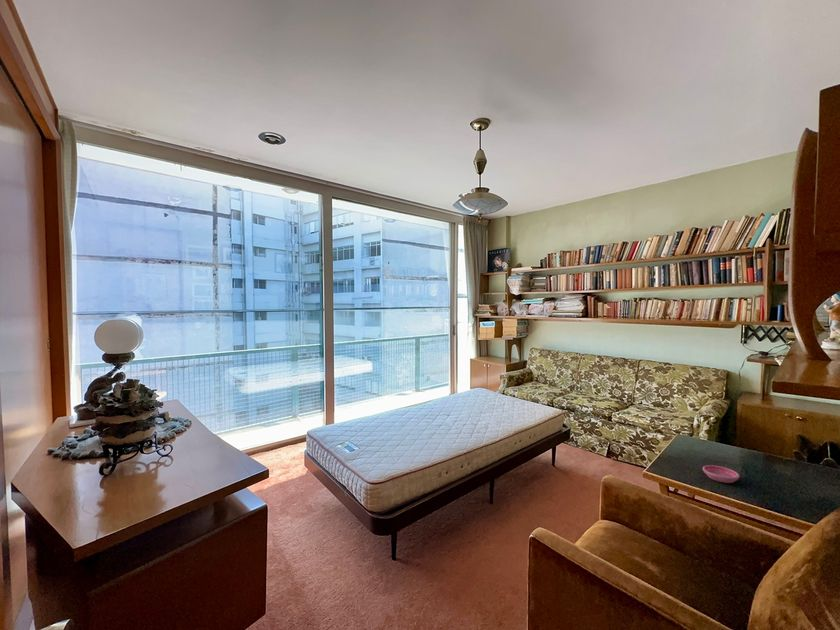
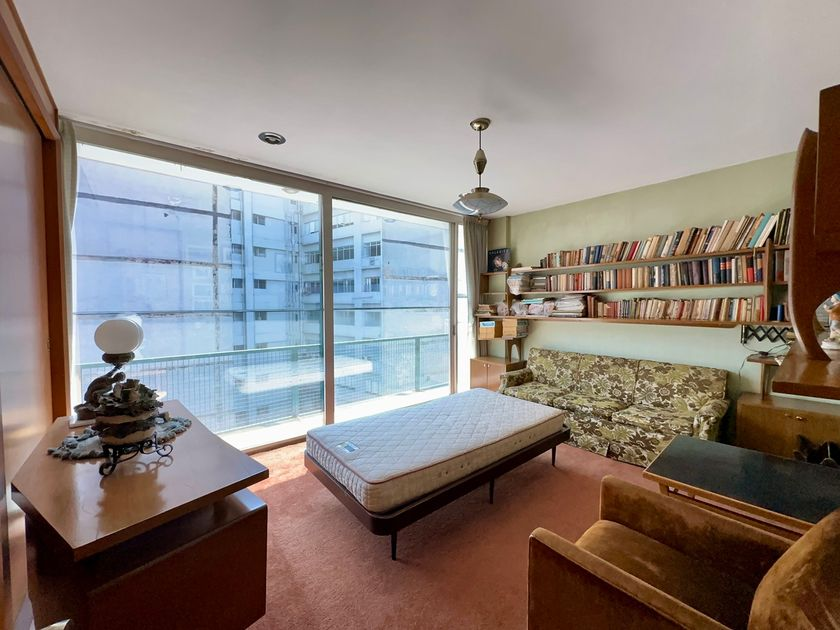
- saucer (720, 474)
